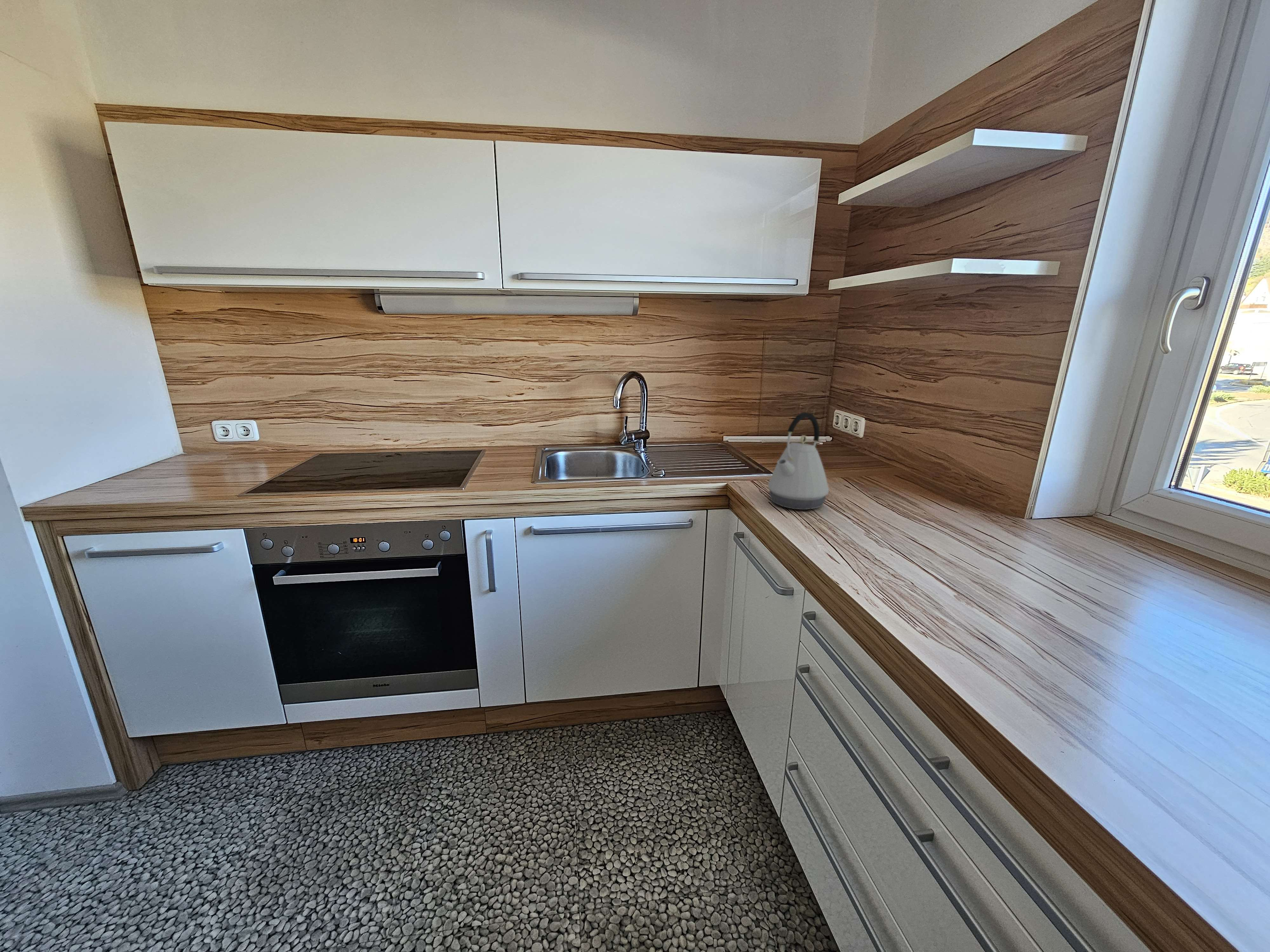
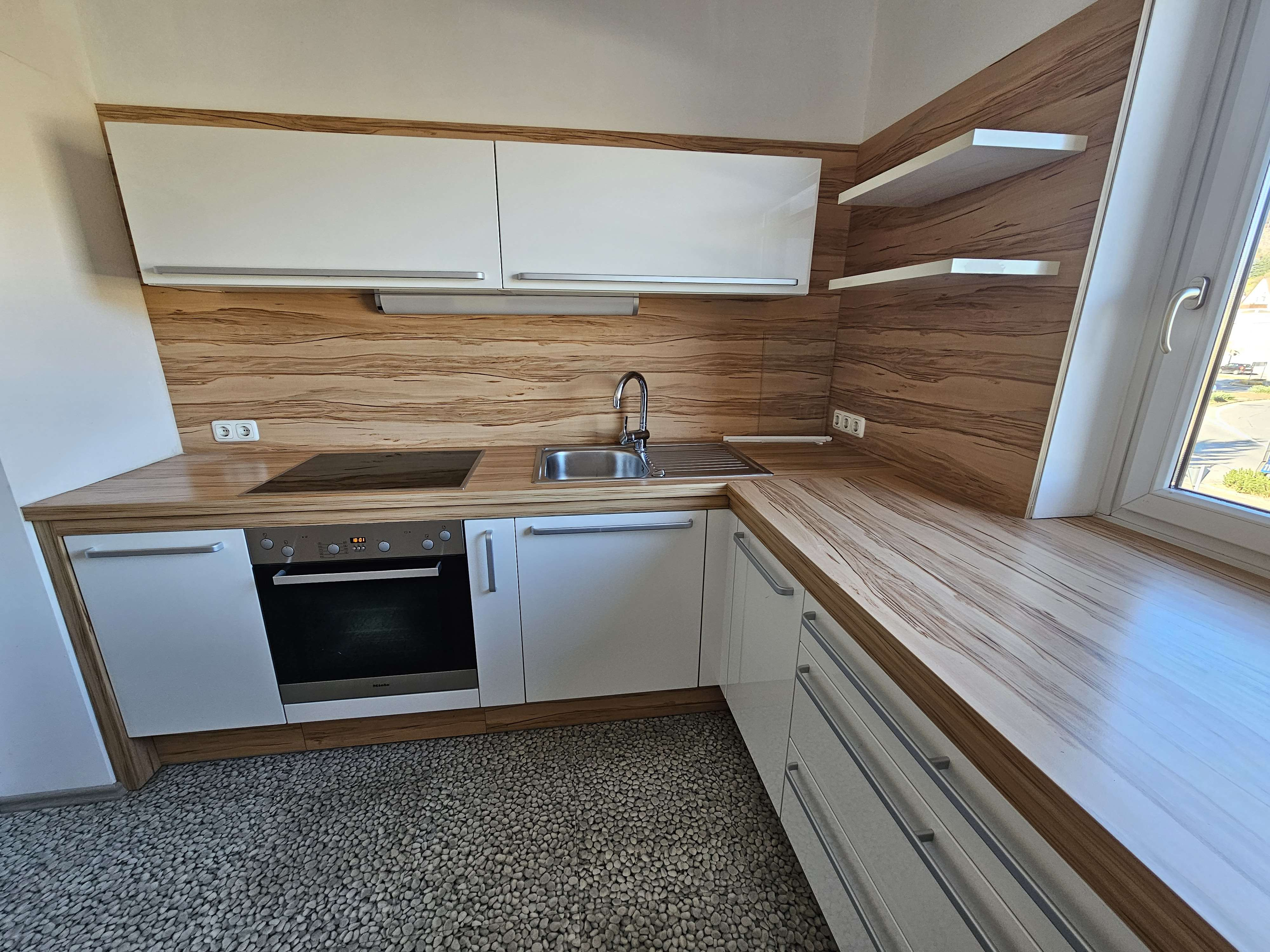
- kettle (799, 459)
